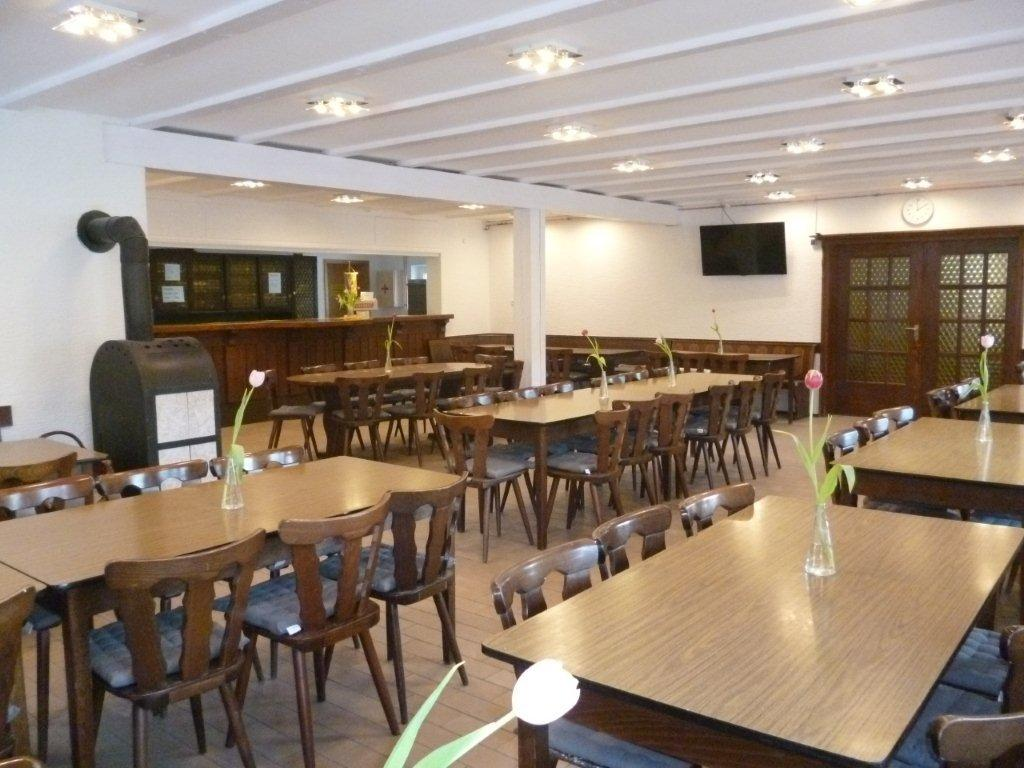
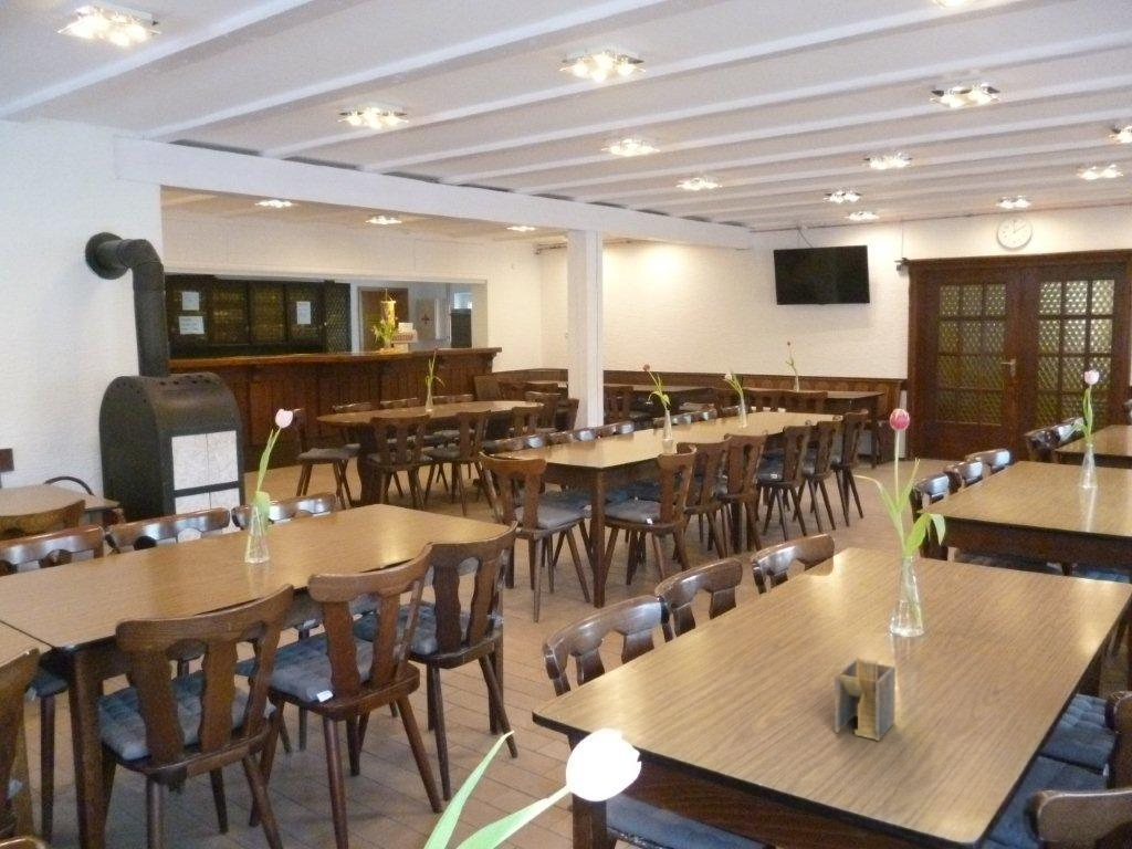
+ napkin holder (864, 689)
